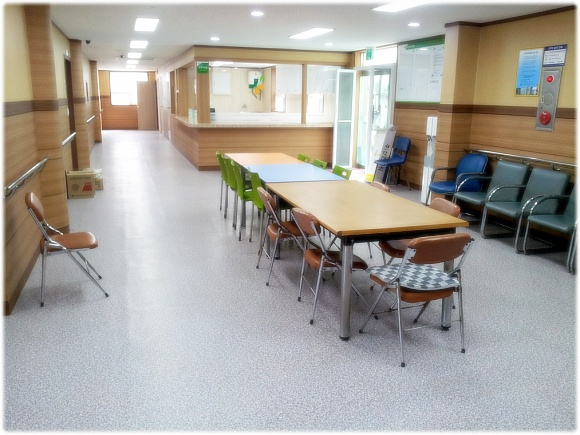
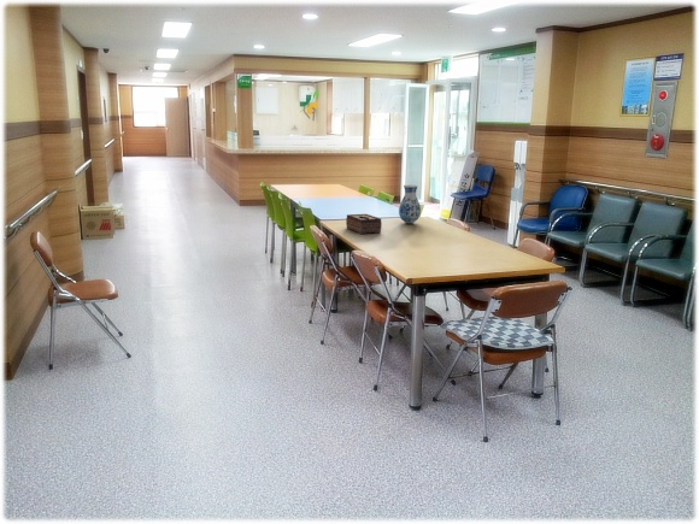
+ vase (410, 204)
+ tissue box (363, 223)
